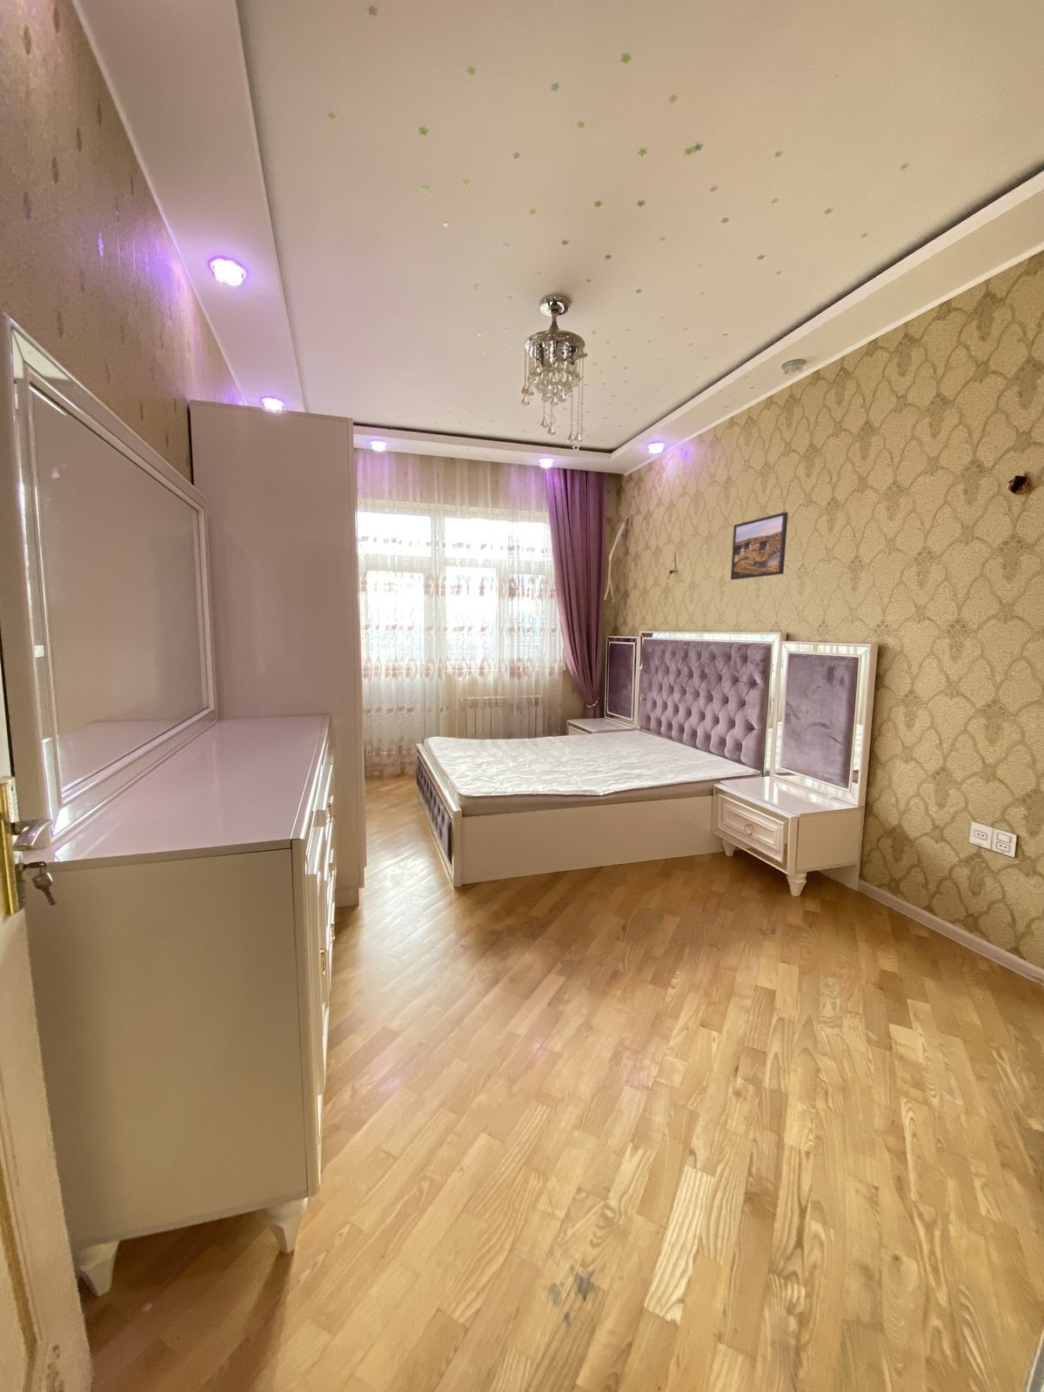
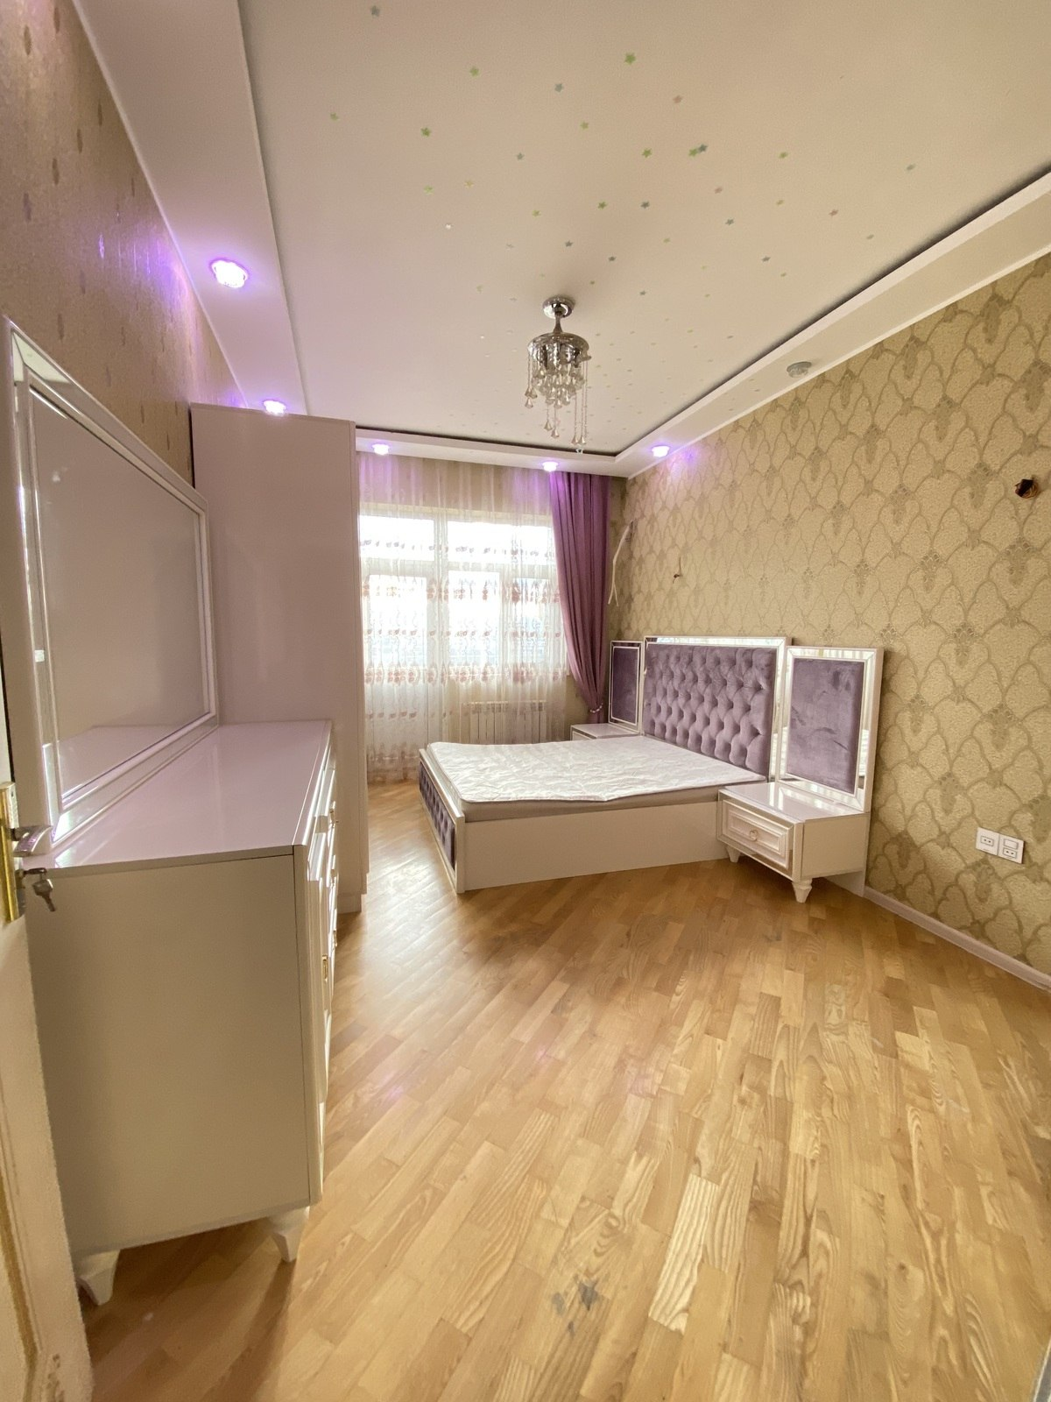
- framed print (757, 548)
